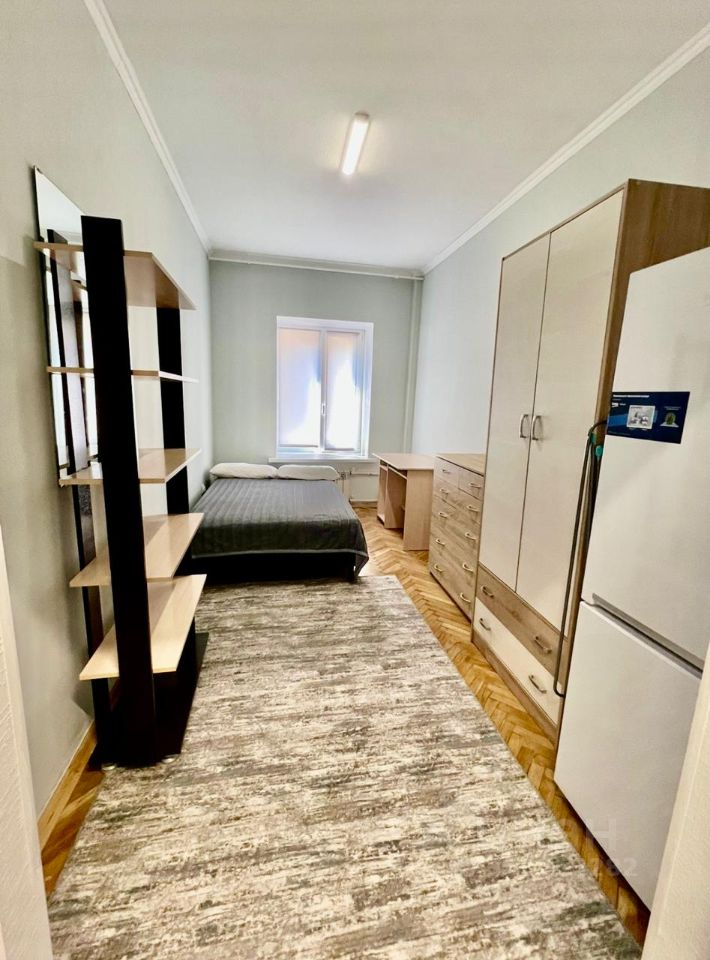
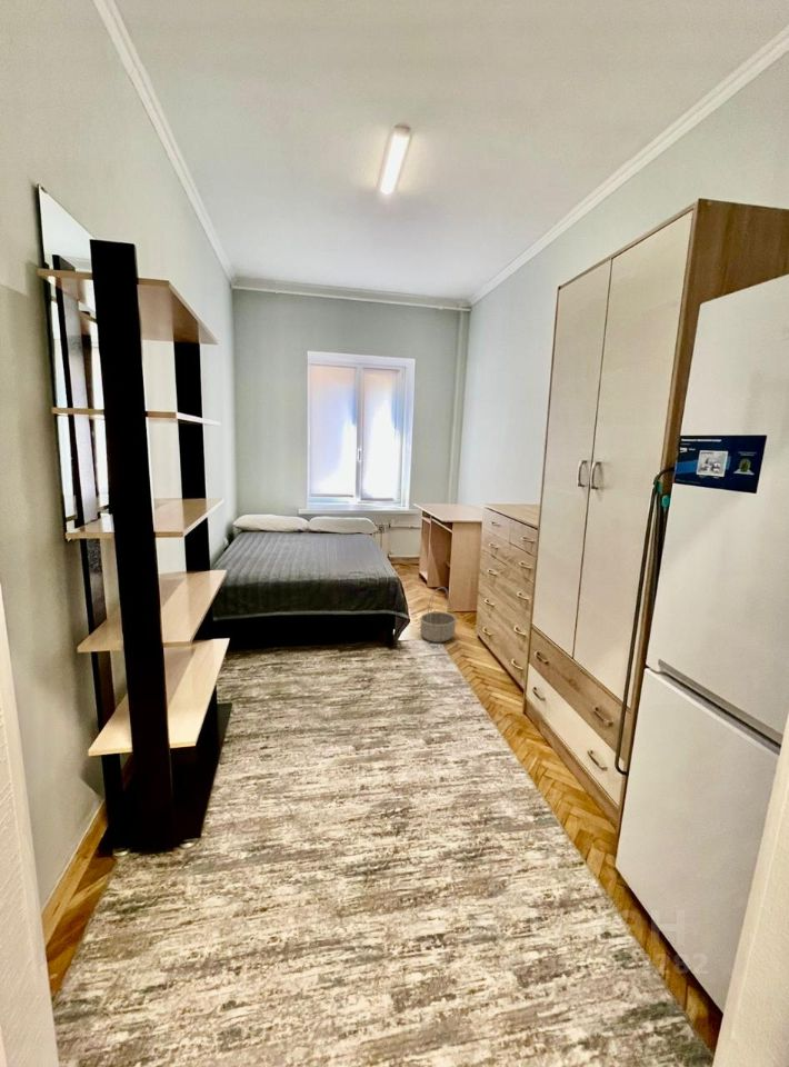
+ basket (438, 612)
